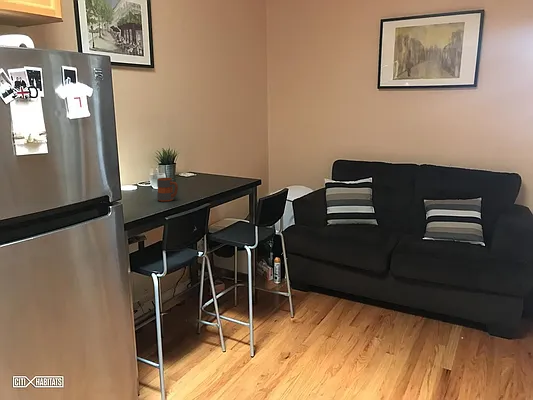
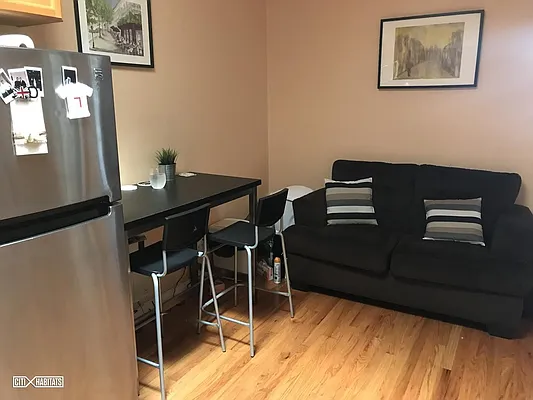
- mug (167, 189)
